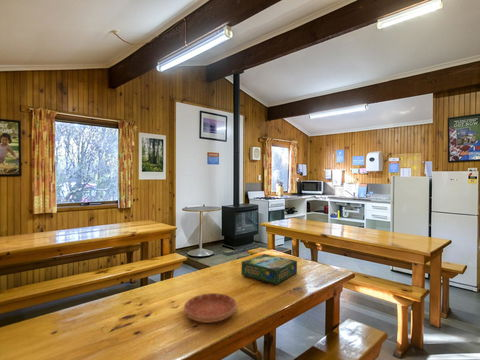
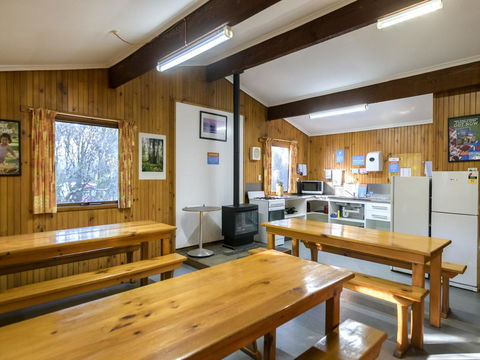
- board game (269, 267)
- saucer (210, 307)
